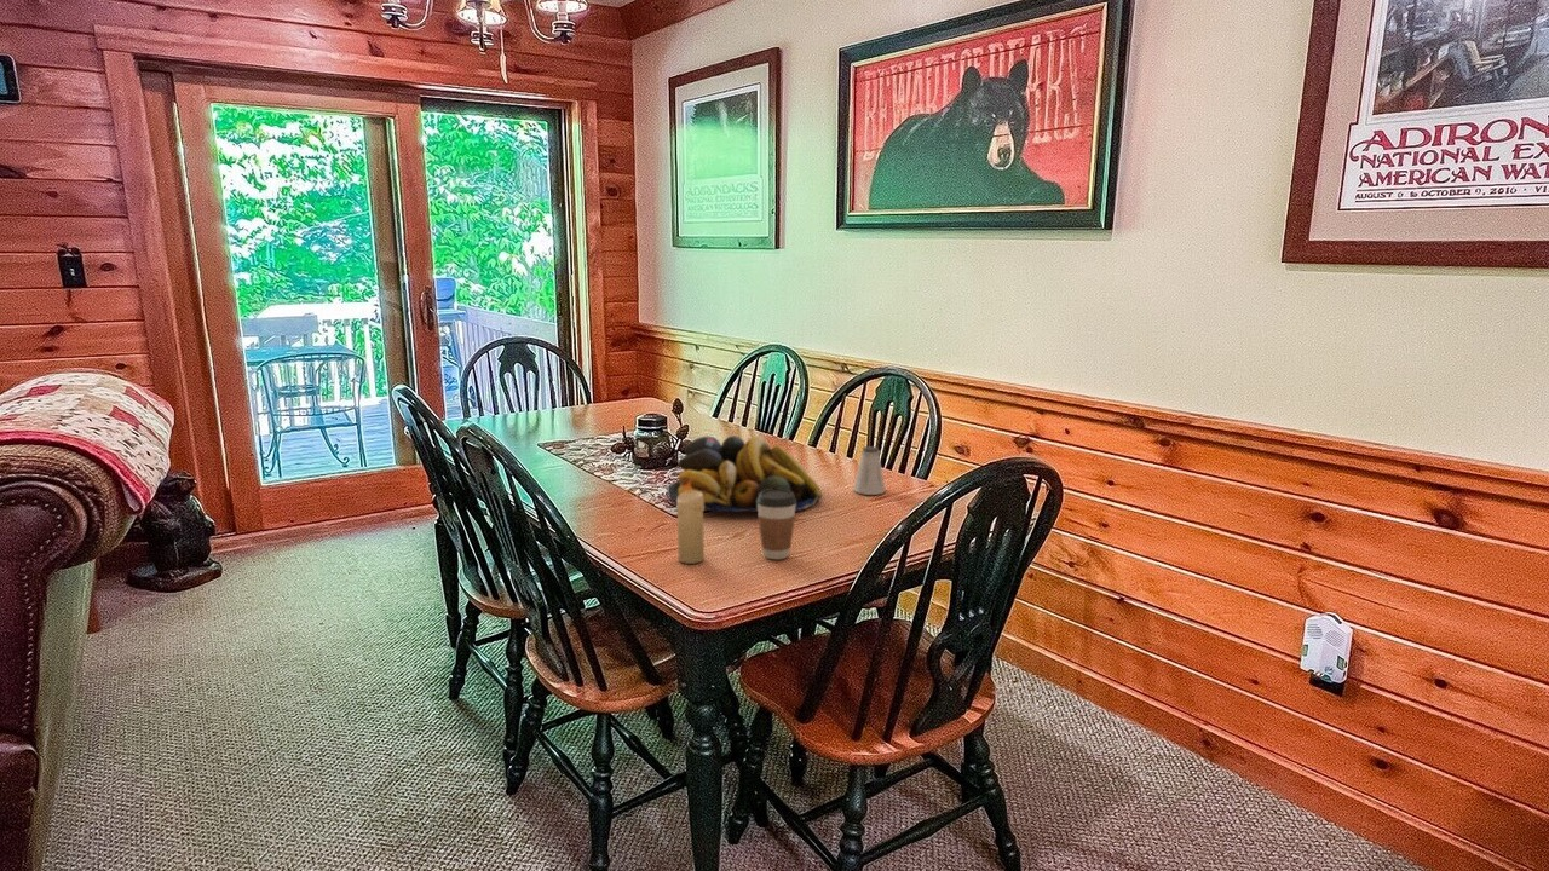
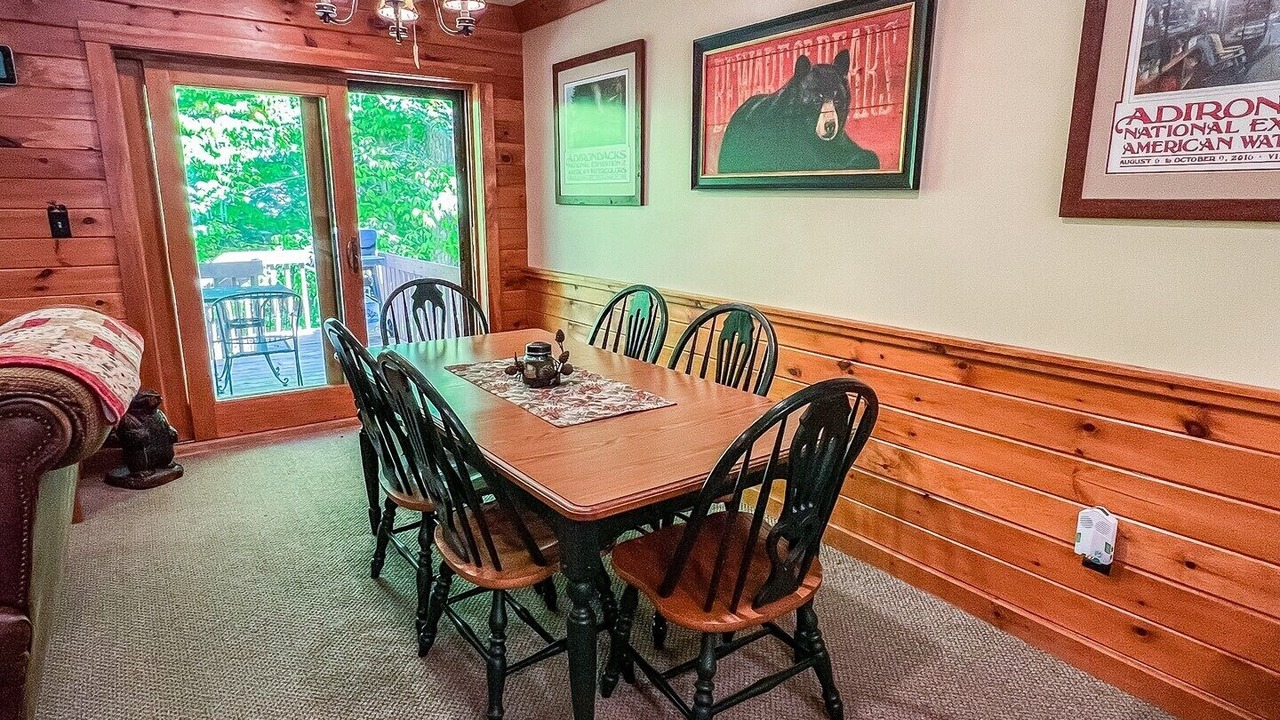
- saltshaker (869, 468)
- fruit bowl (744, 466)
- candle (690, 519)
- coffee cup (776, 524)
